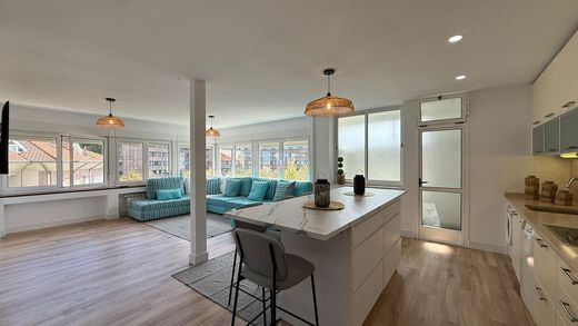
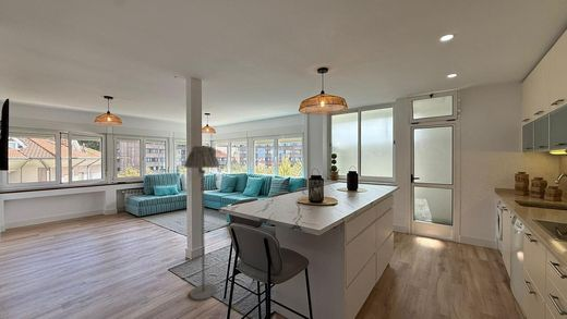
+ floor lamp (203, 219)
